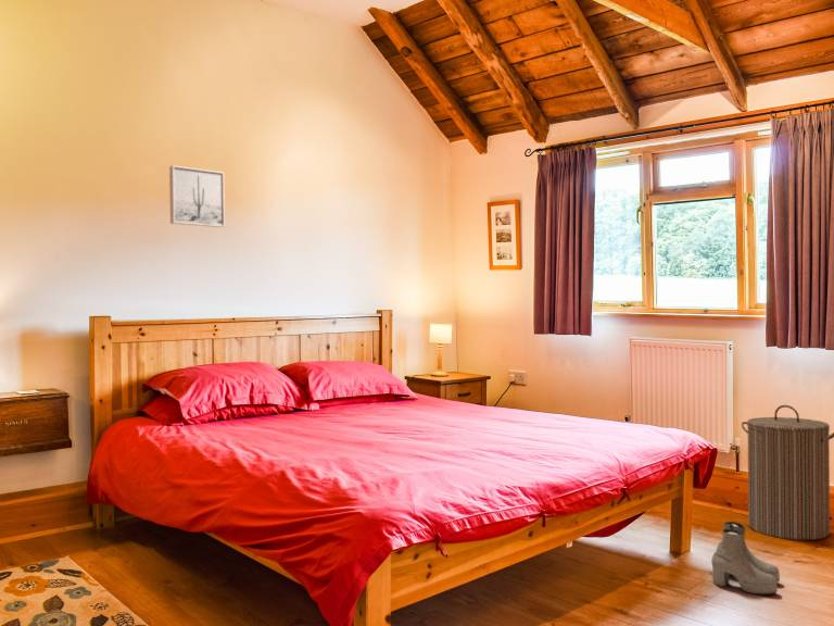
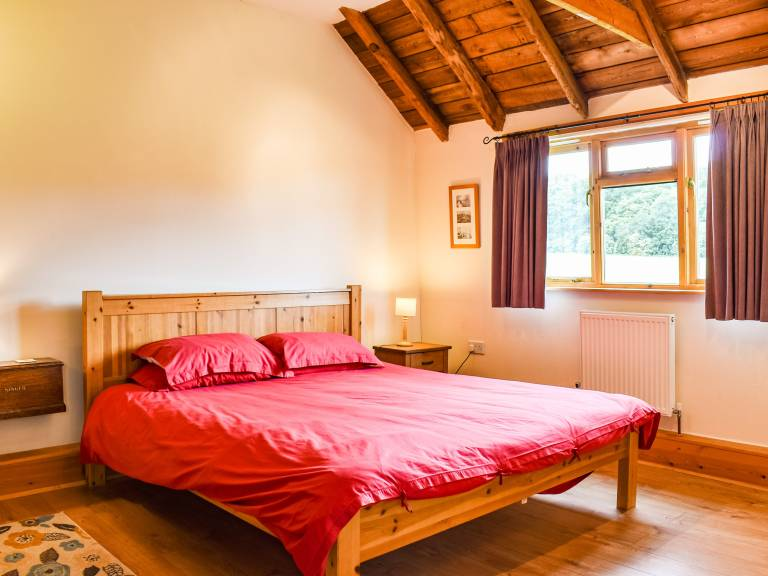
- wall art (198, 197)
- laundry hamper (787, 467)
- boots (745, 555)
